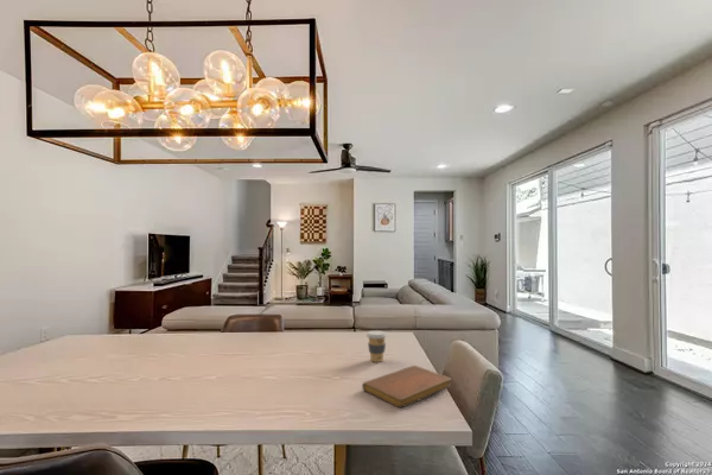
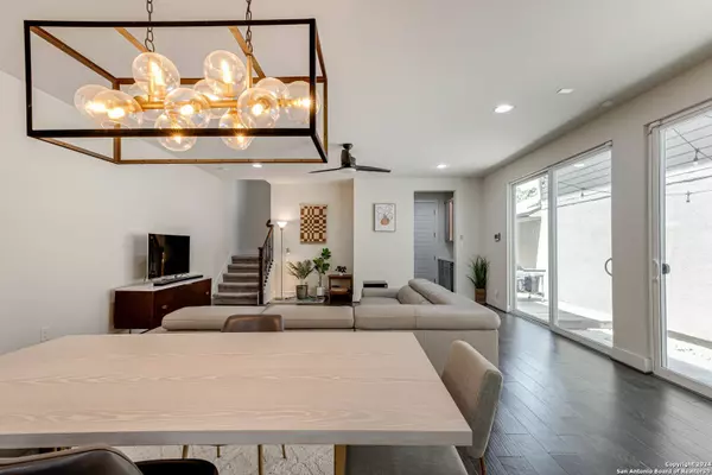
- notebook (407, 384)
- coffee cup (376, 346)
